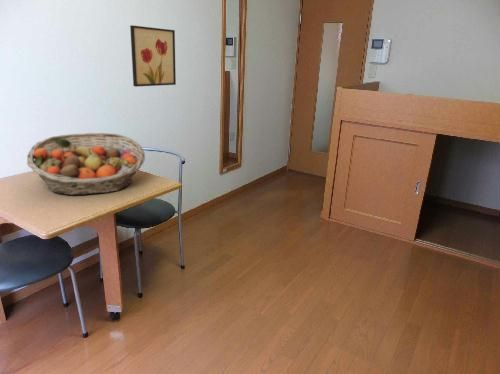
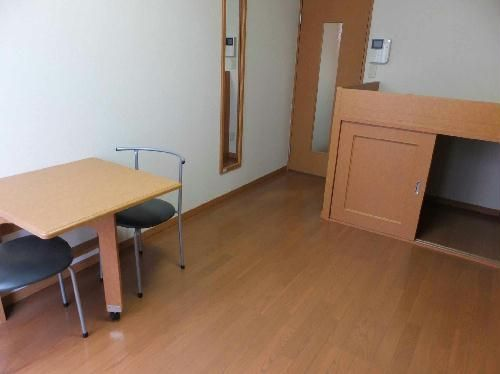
- fruit basket (89, 162)
- wall art (153, 57)
